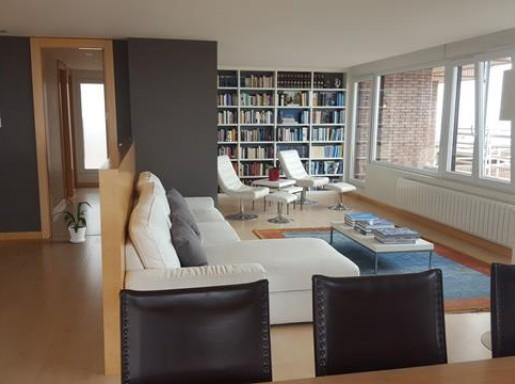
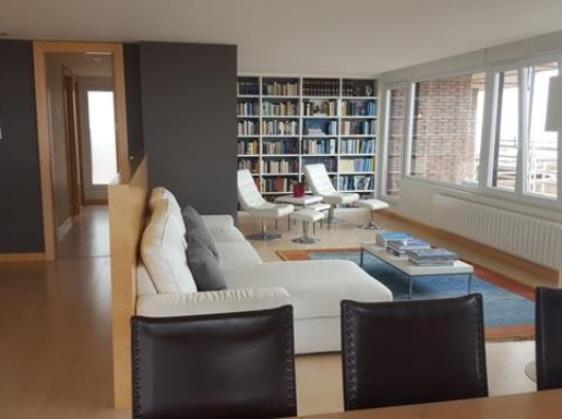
- house plant (76, 219)
